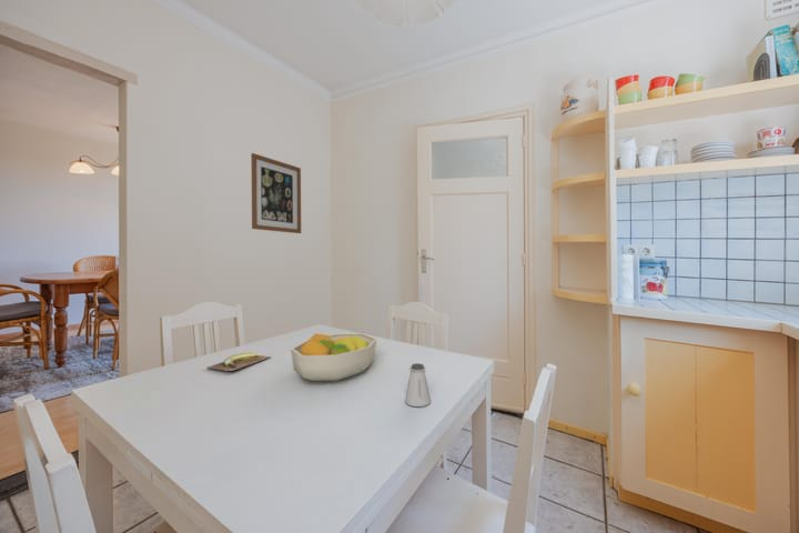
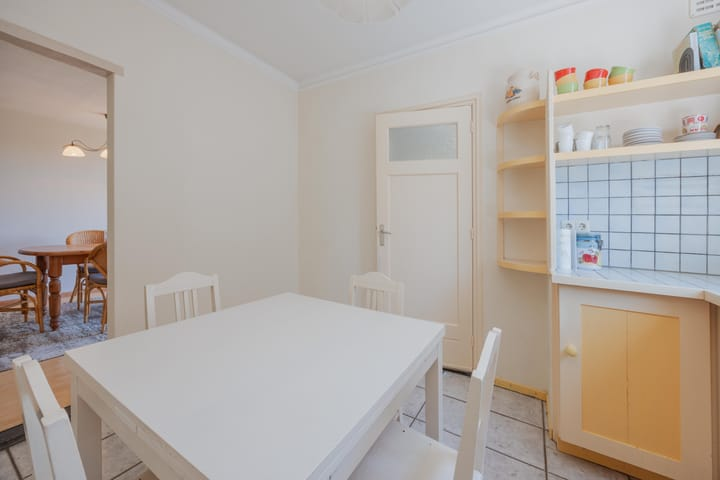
- fruit bowl (336, 350)
- saltshaker (417, 383)
- banana (240, 359)
- wall art (277, 195)
